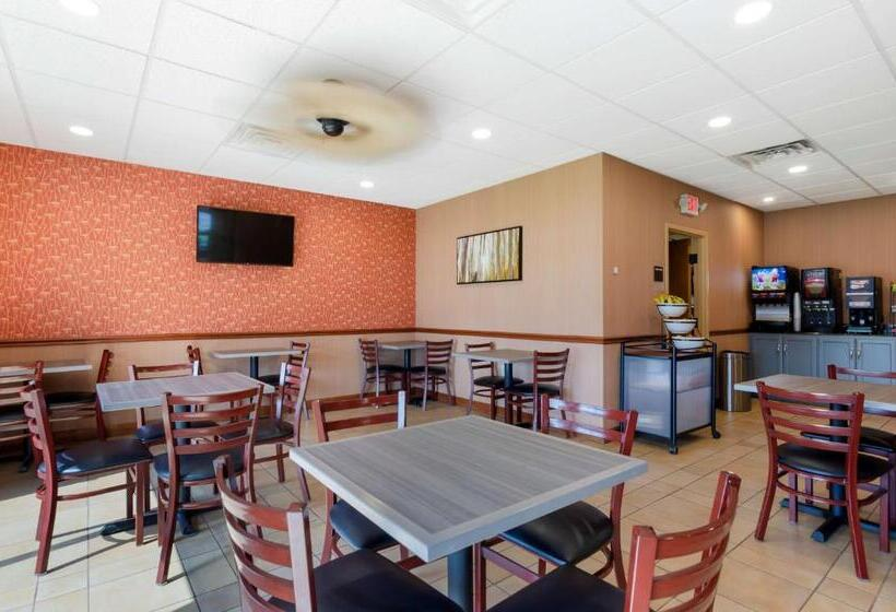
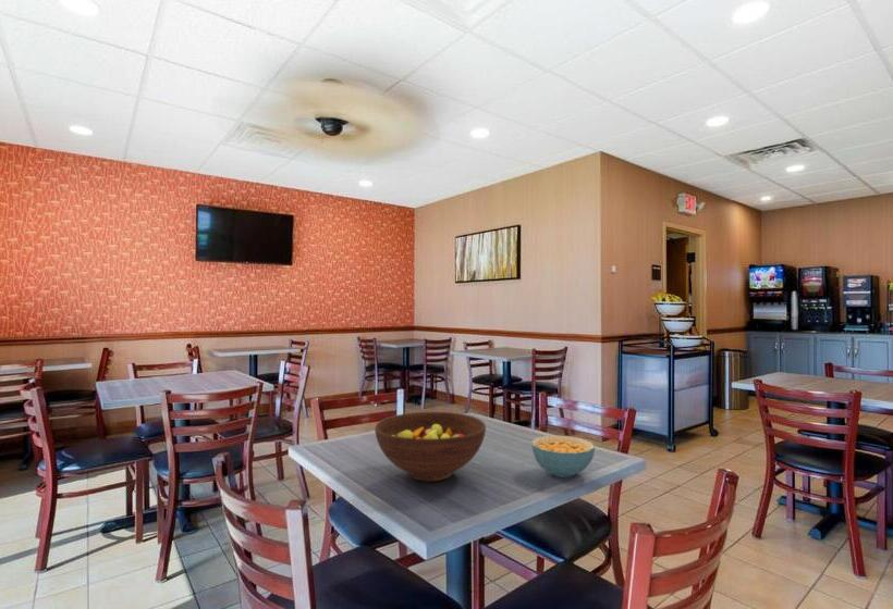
+ cereal bowl (562, 458)
+ fruit bowl (430, 449)
